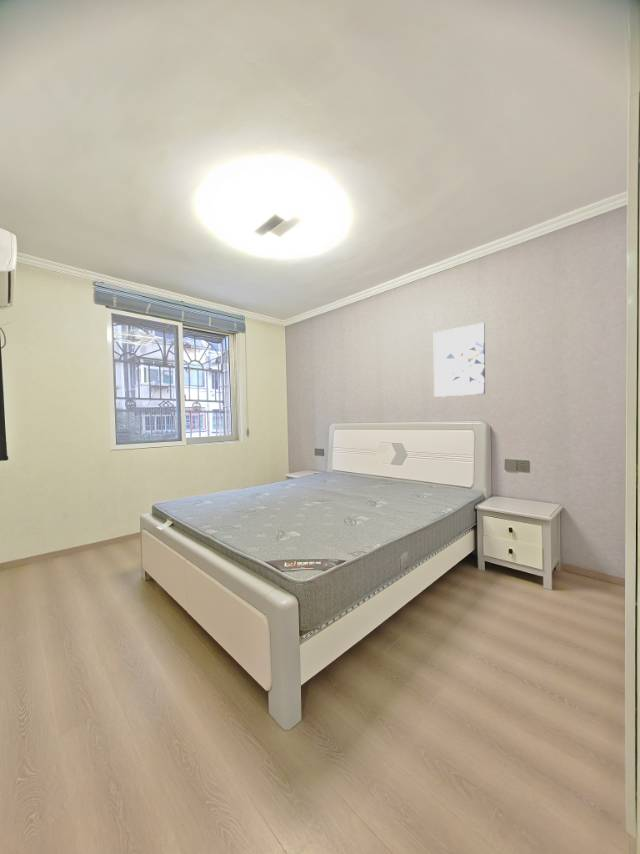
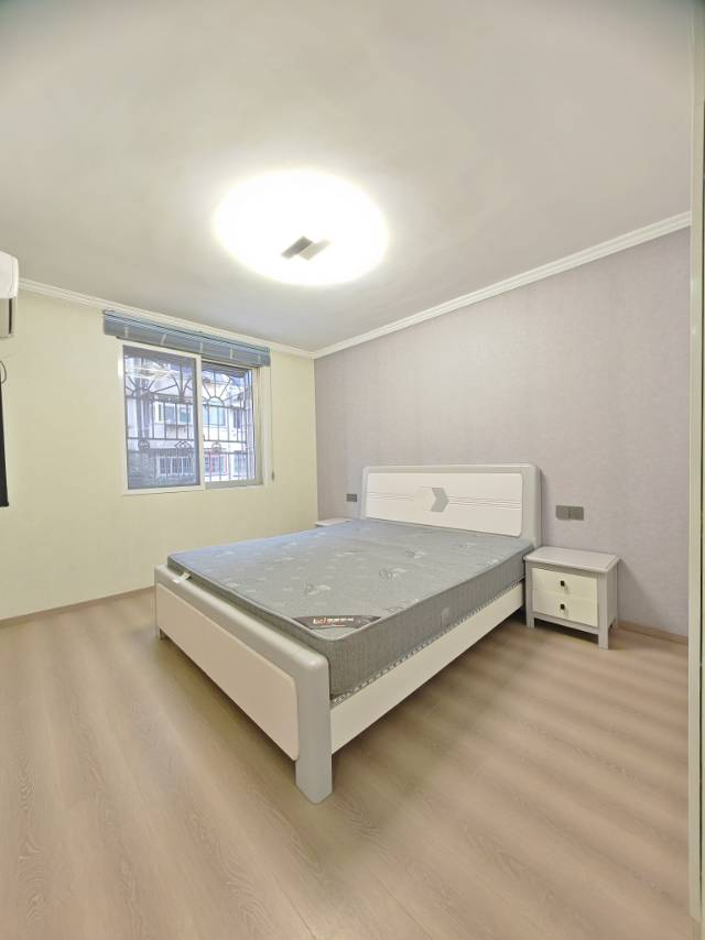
- wall art (458, 361)
